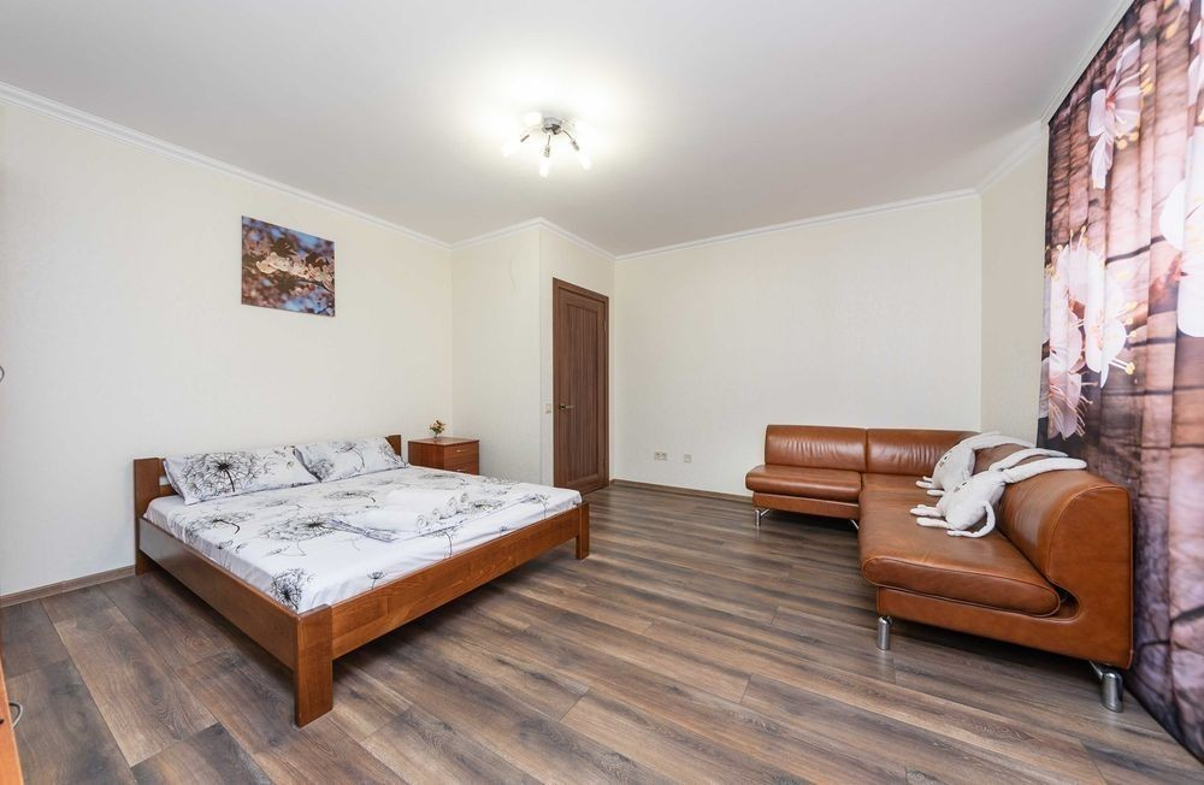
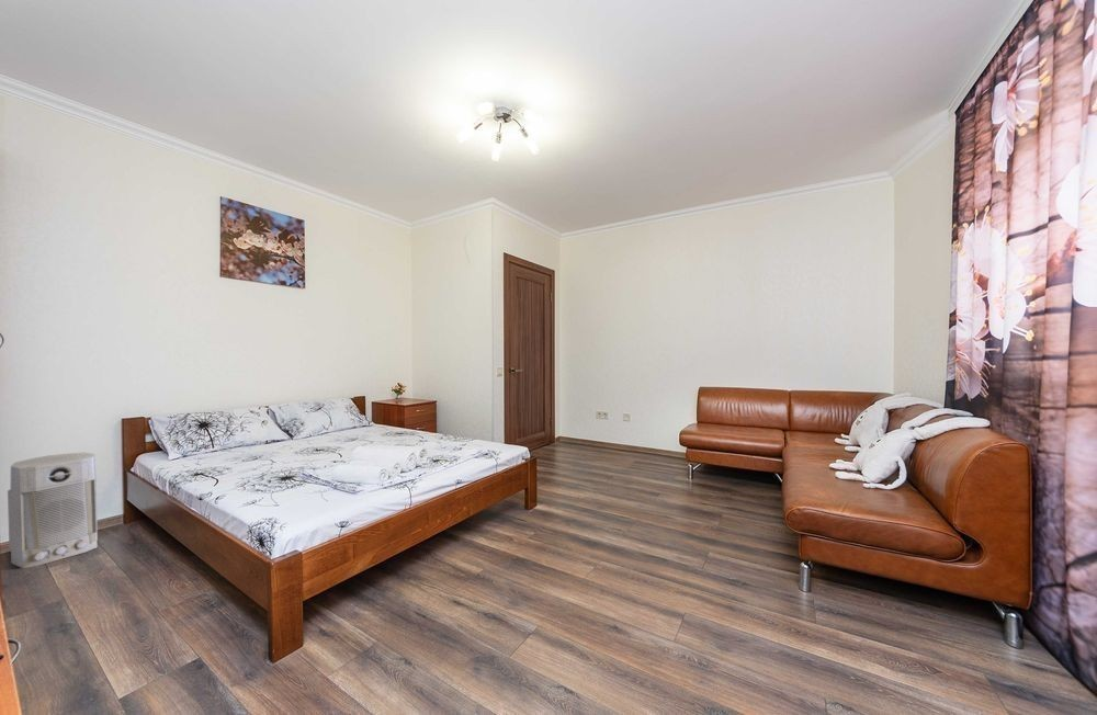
+ air purifier (55, 504)
